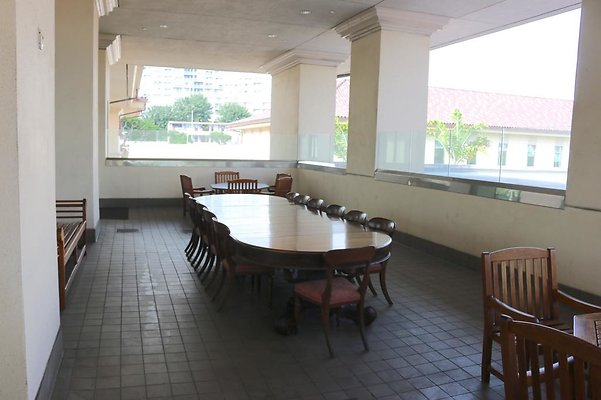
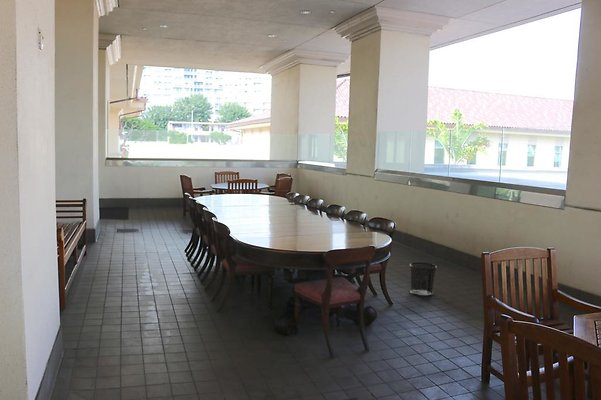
+ waste bin (422, 279)
